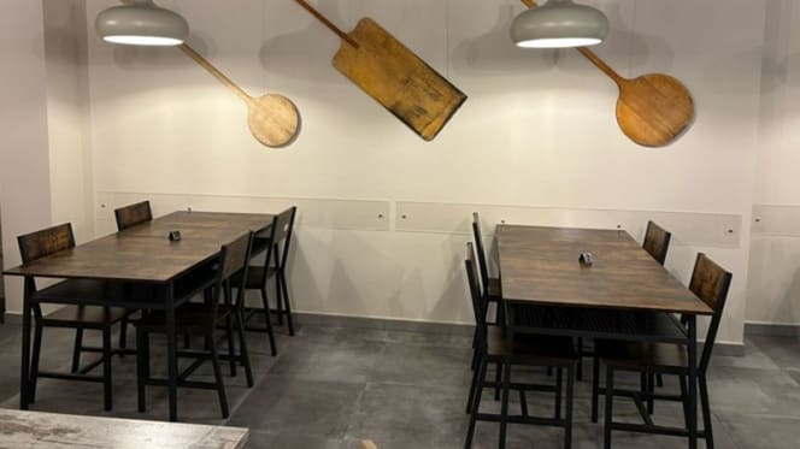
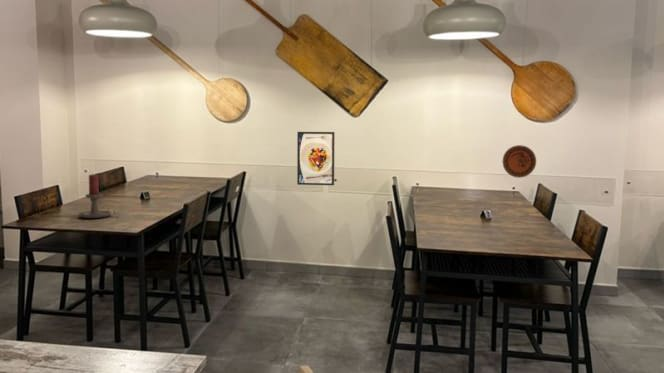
+ decorative plate (519, 161)
+ candle holder (98, 195)
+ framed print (315, 158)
